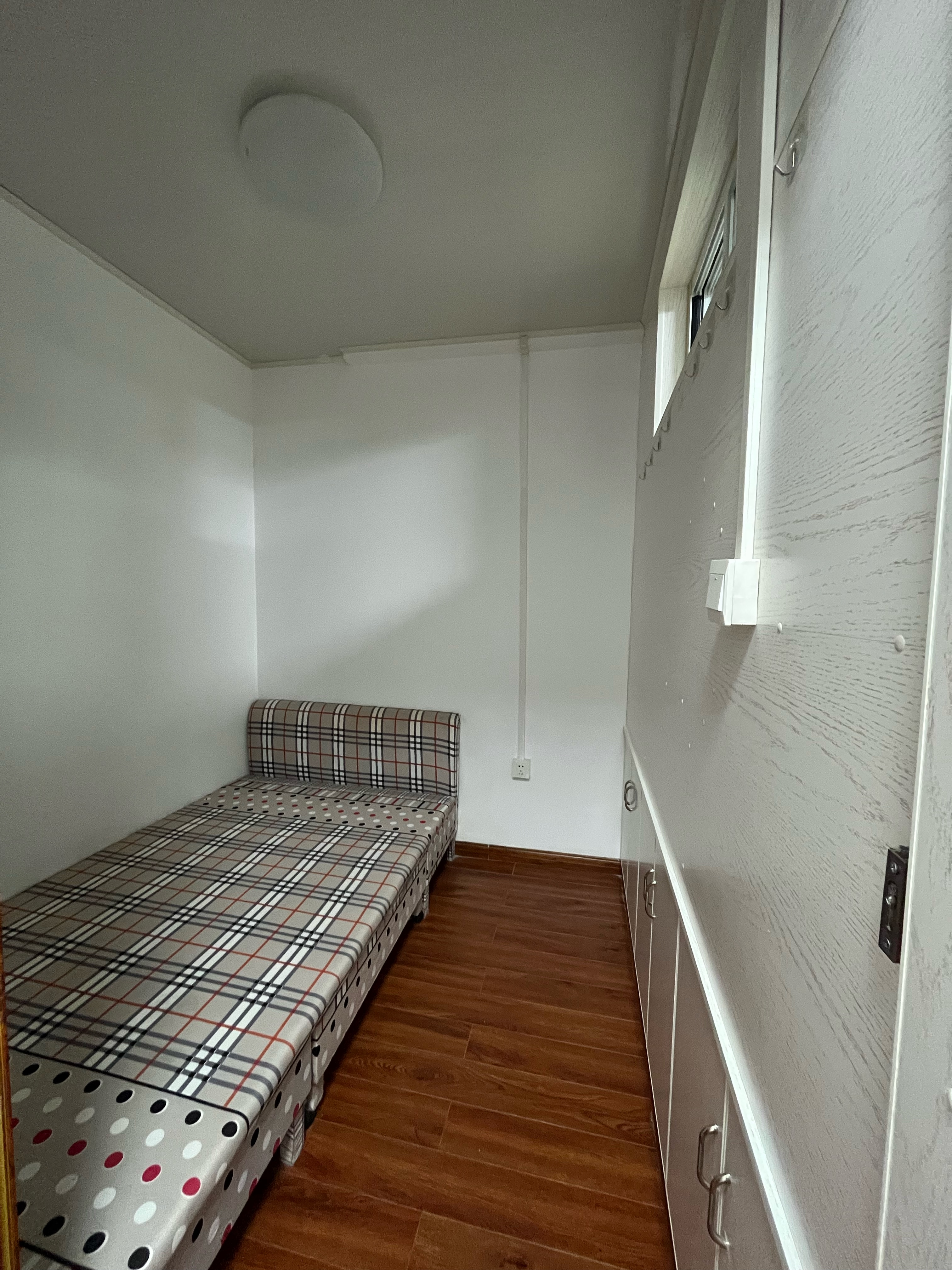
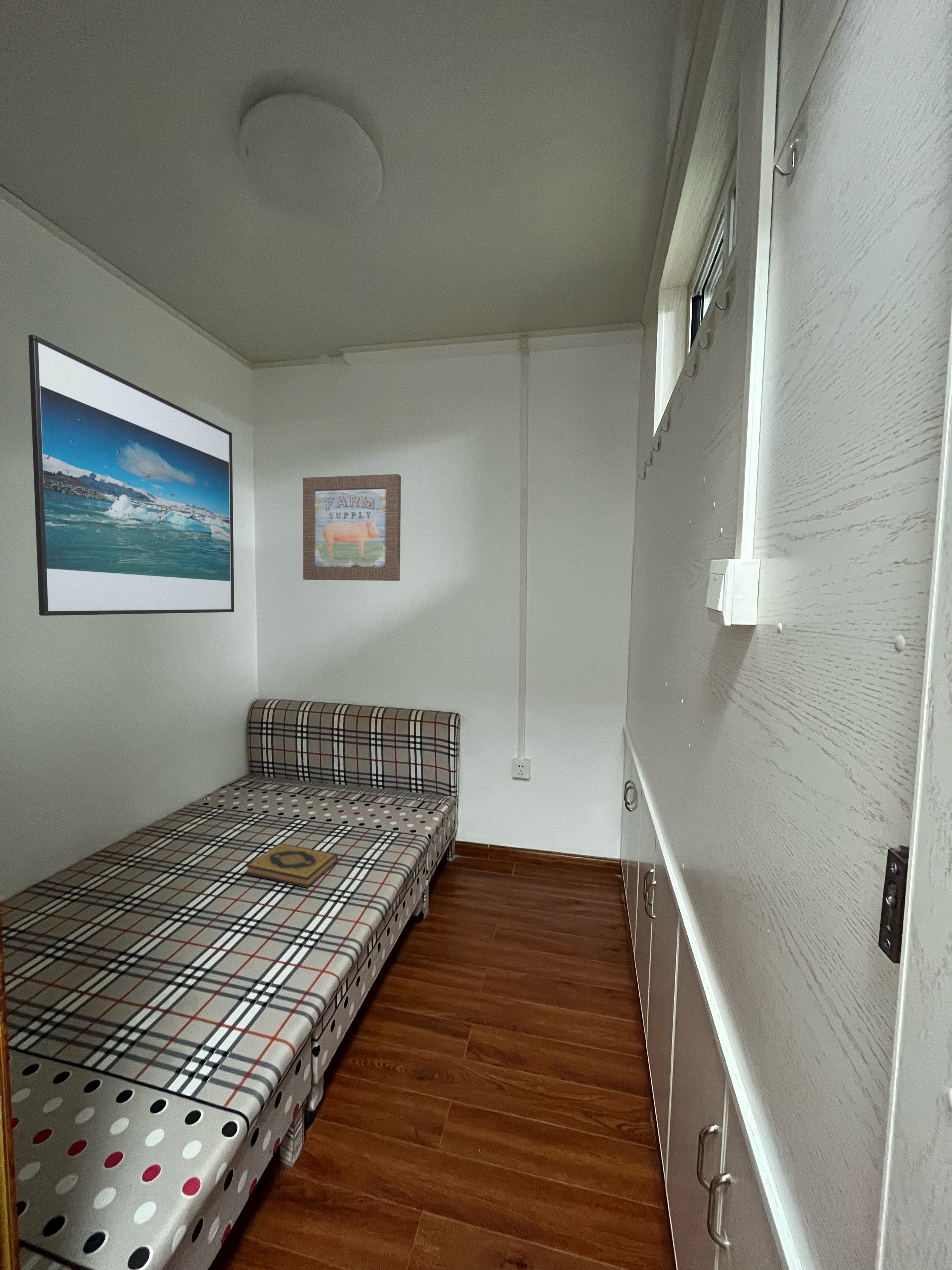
+ wall art (351, 529)
+ hardback book (293, 863)
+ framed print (155, 506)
